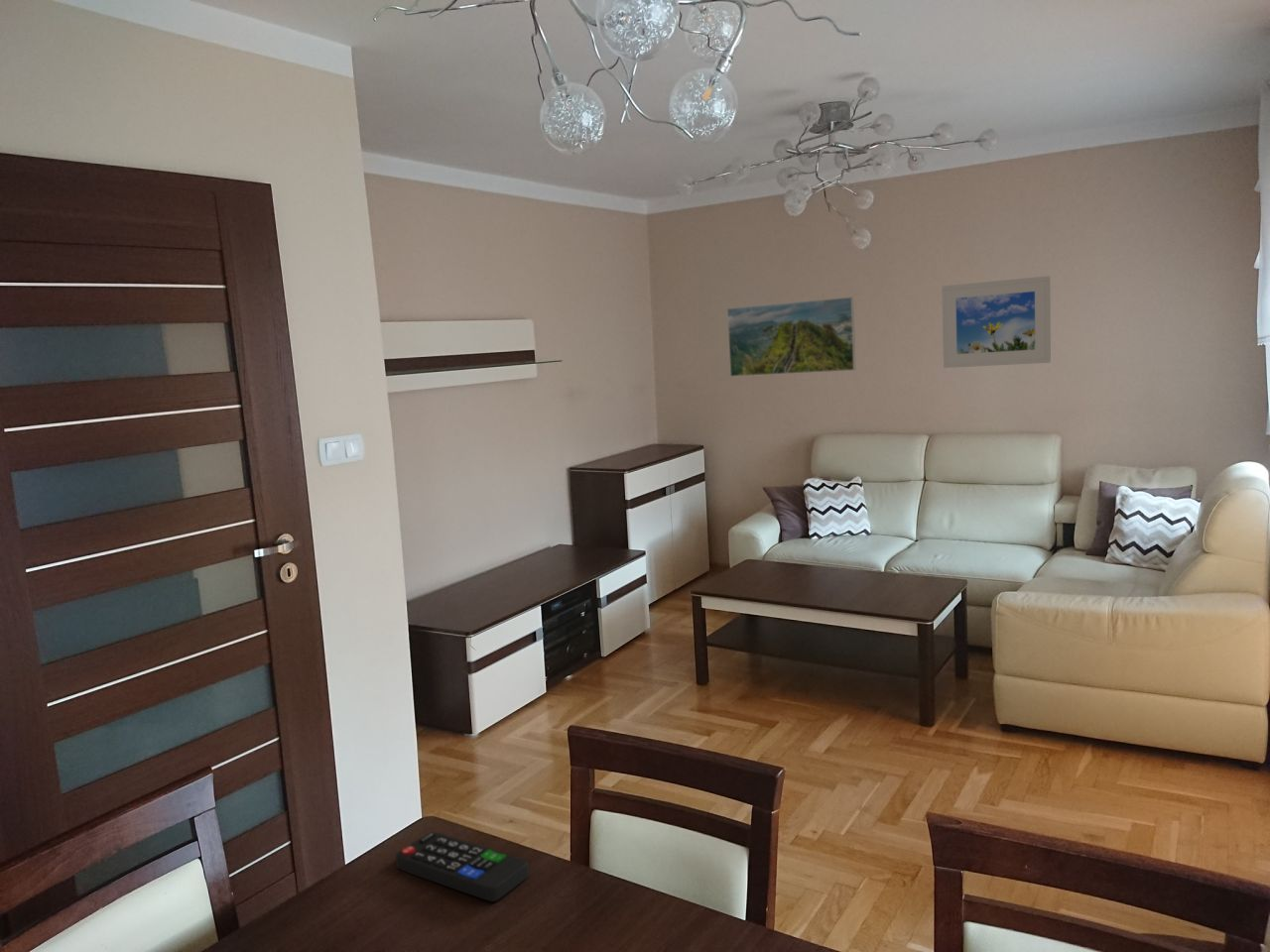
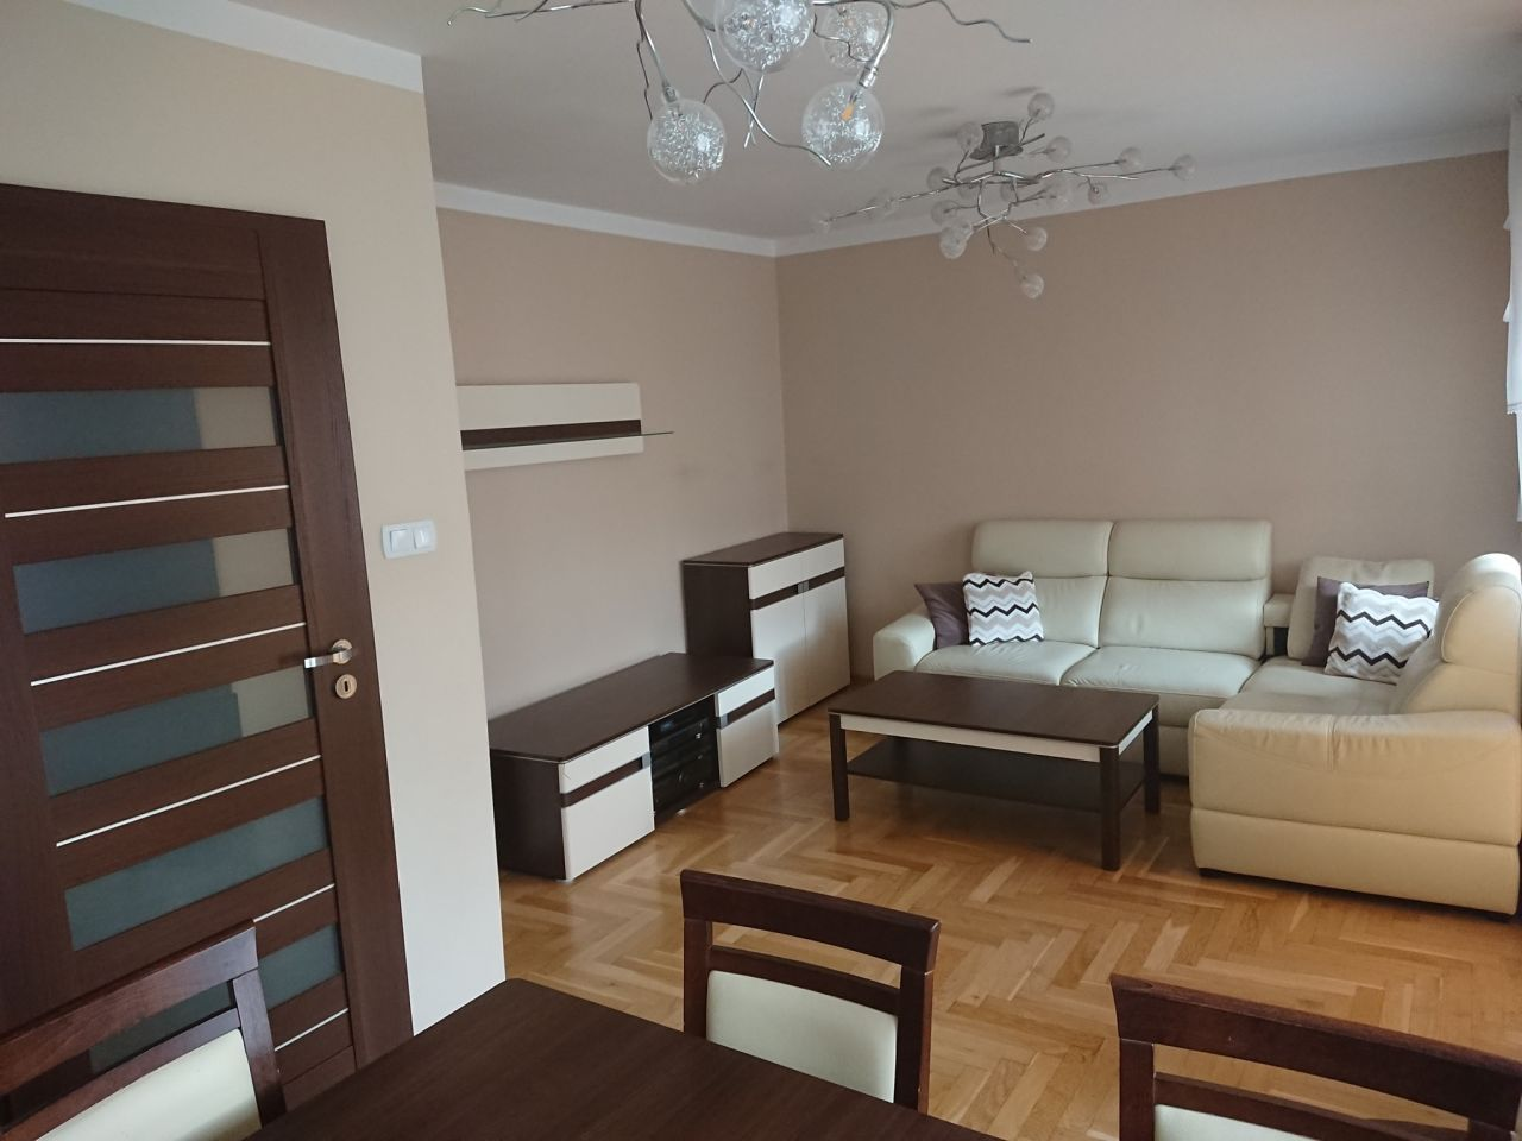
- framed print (994, 323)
- remote control (460, 863)
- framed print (789, 338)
